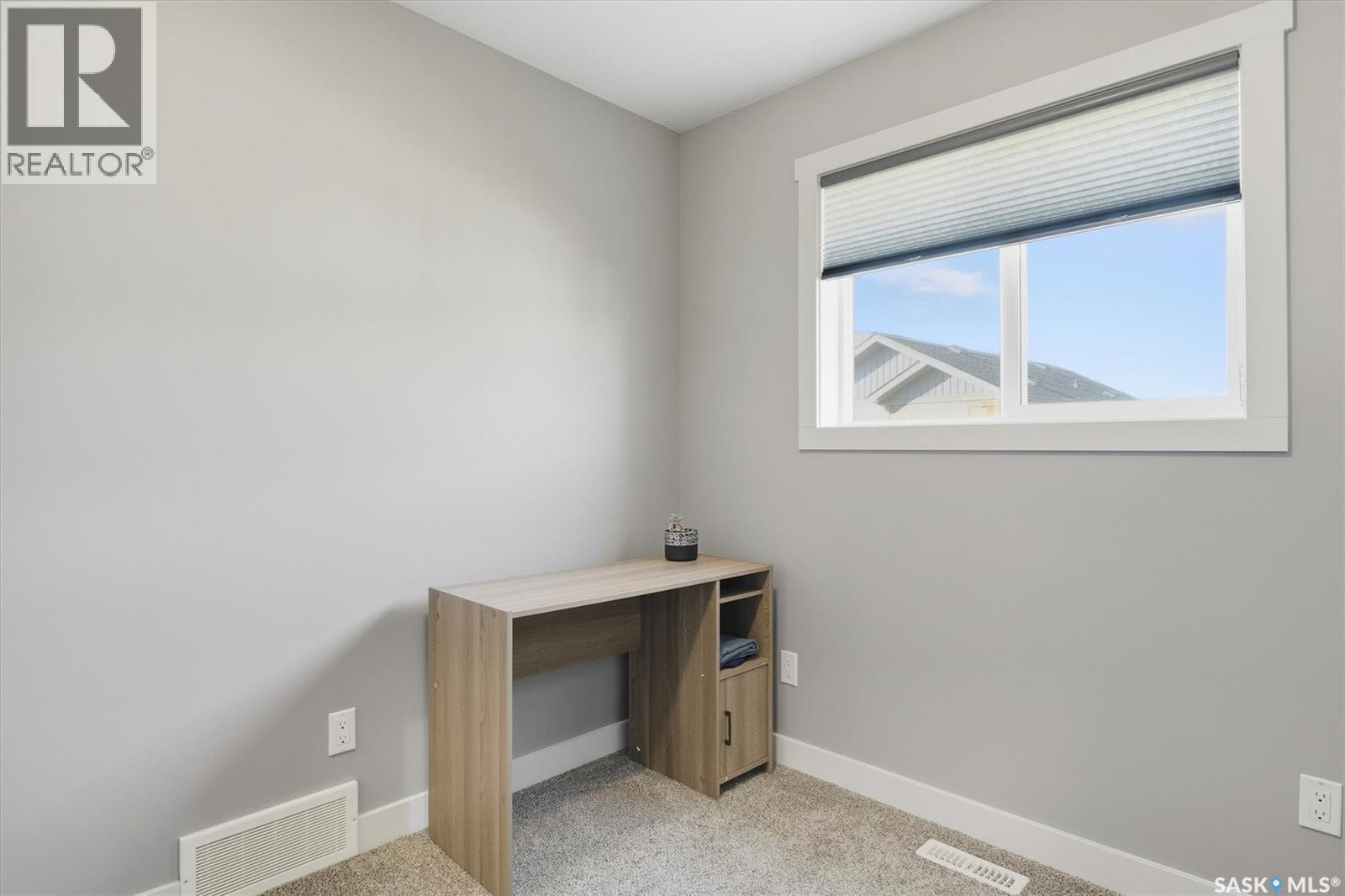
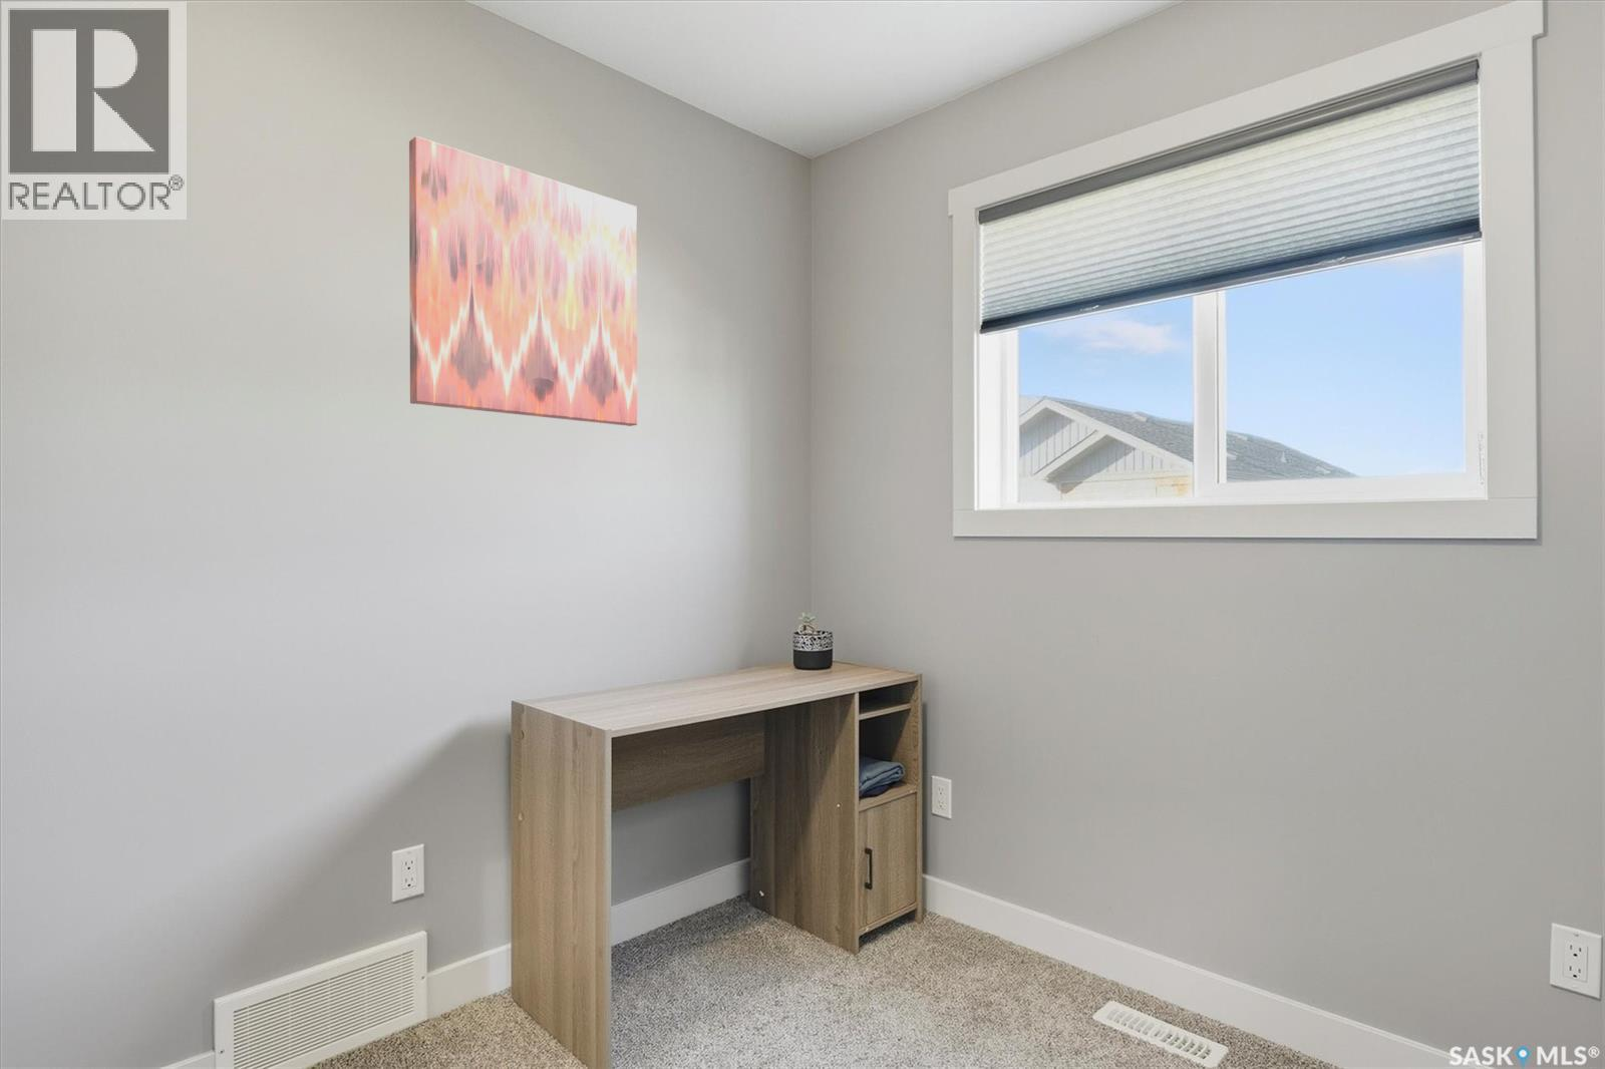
+ wall art (533, 296)
